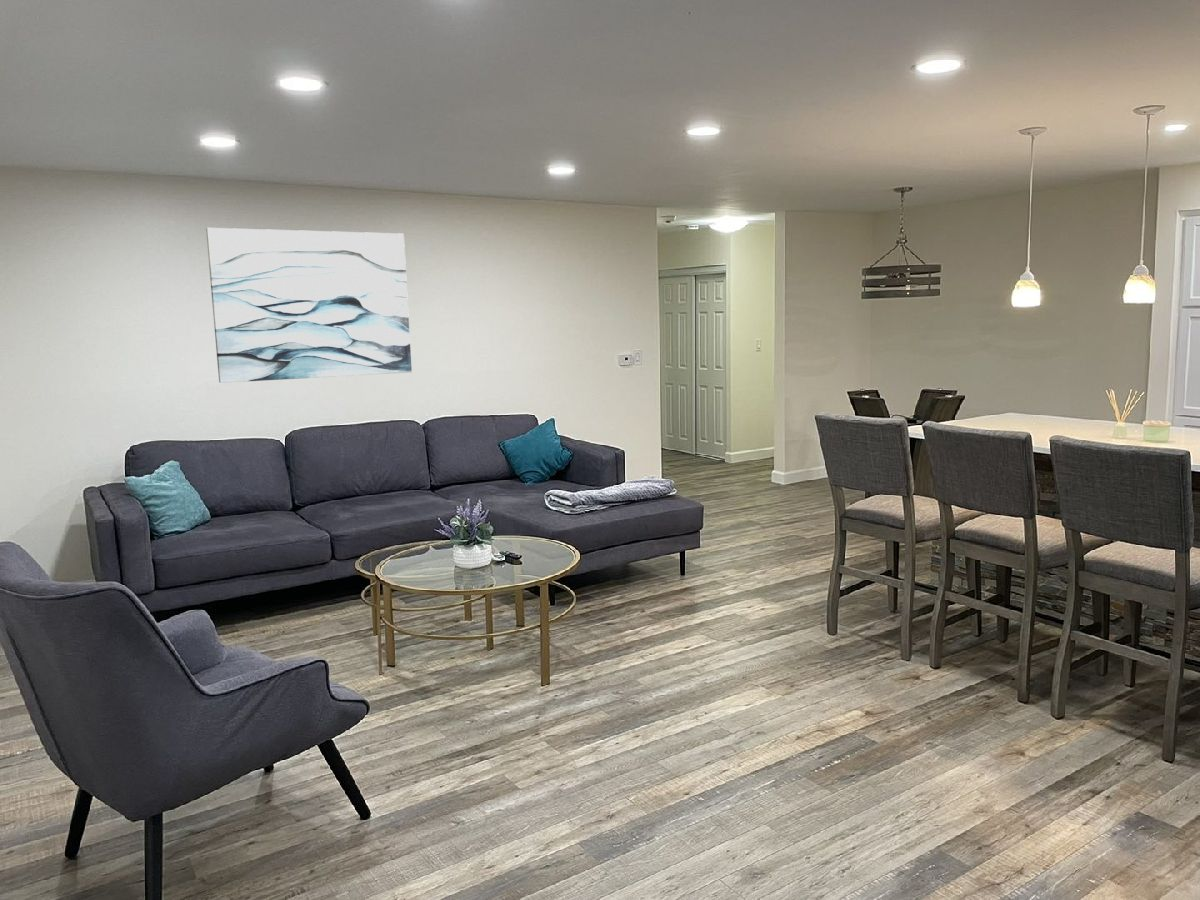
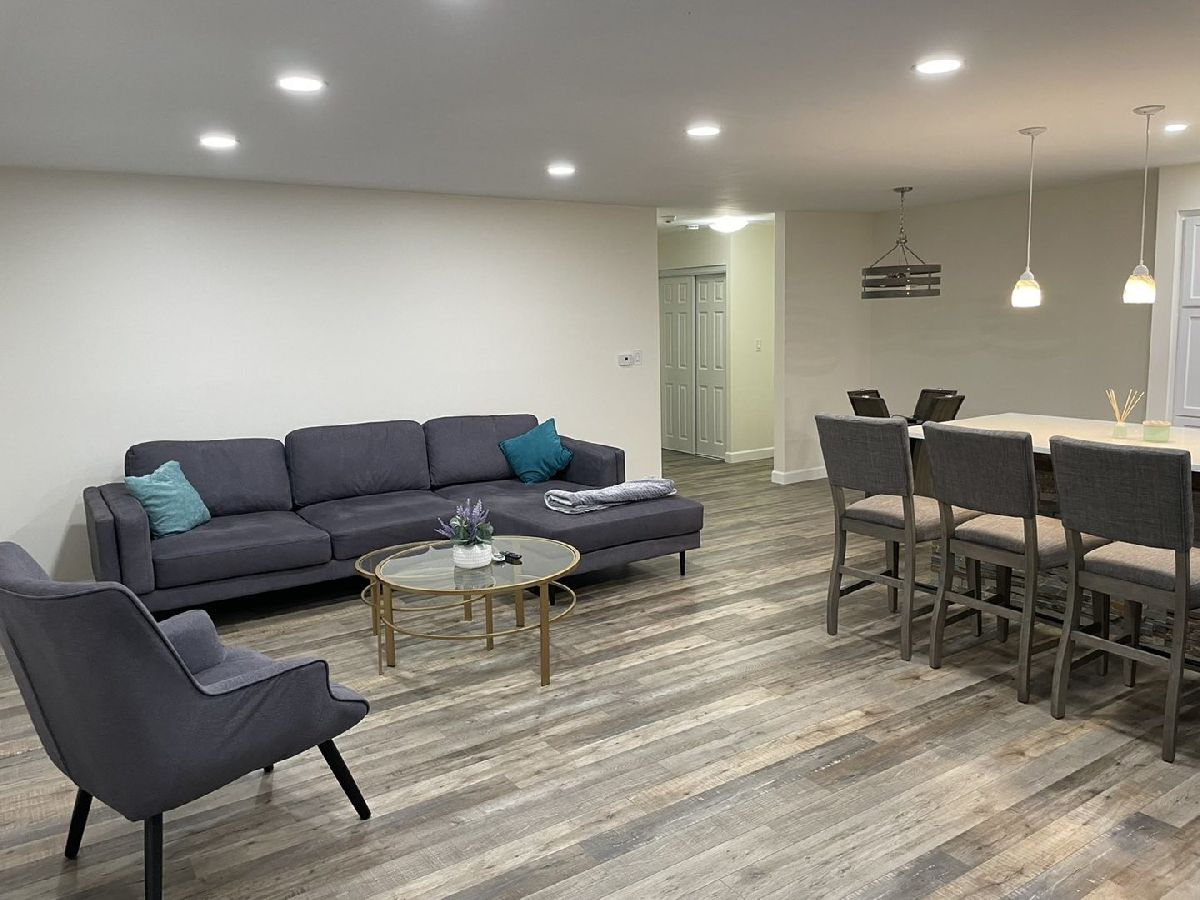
- wall art (315, 304)
